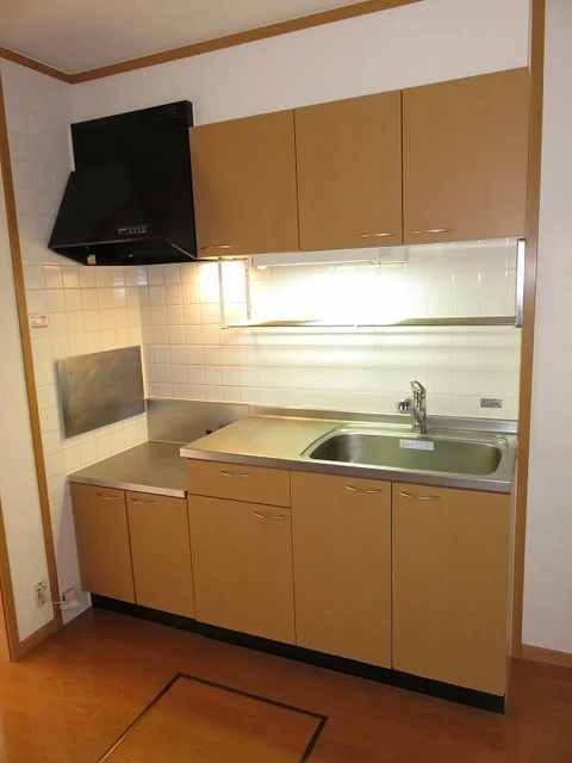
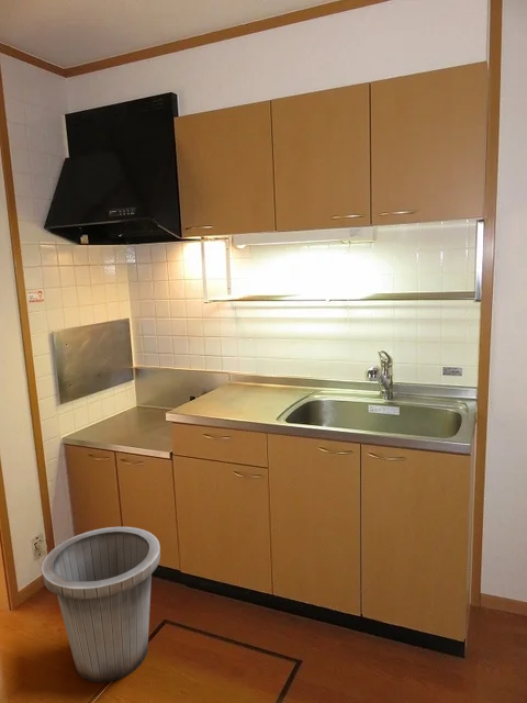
+ trash can (106, 605)
